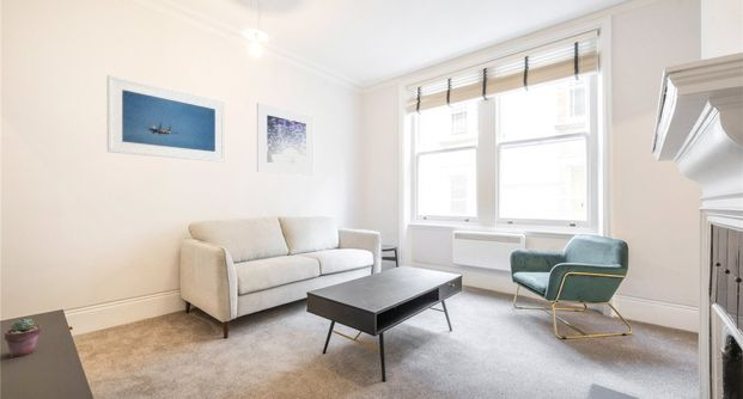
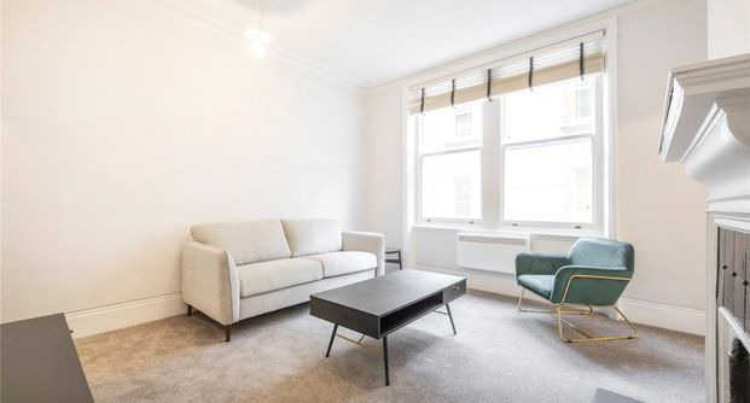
- potted succulent (23, 336)
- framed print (172, 123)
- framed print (287, 141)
